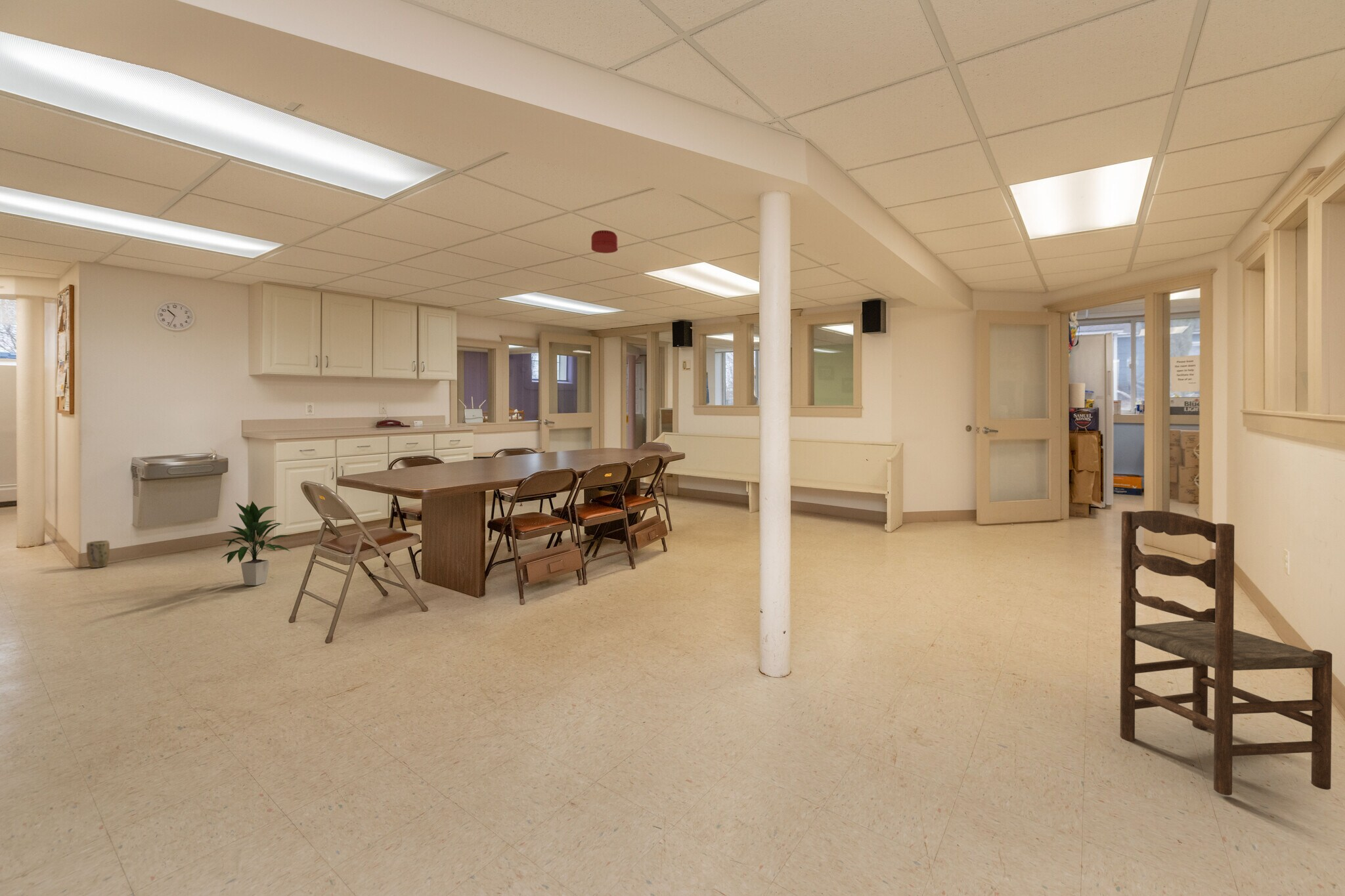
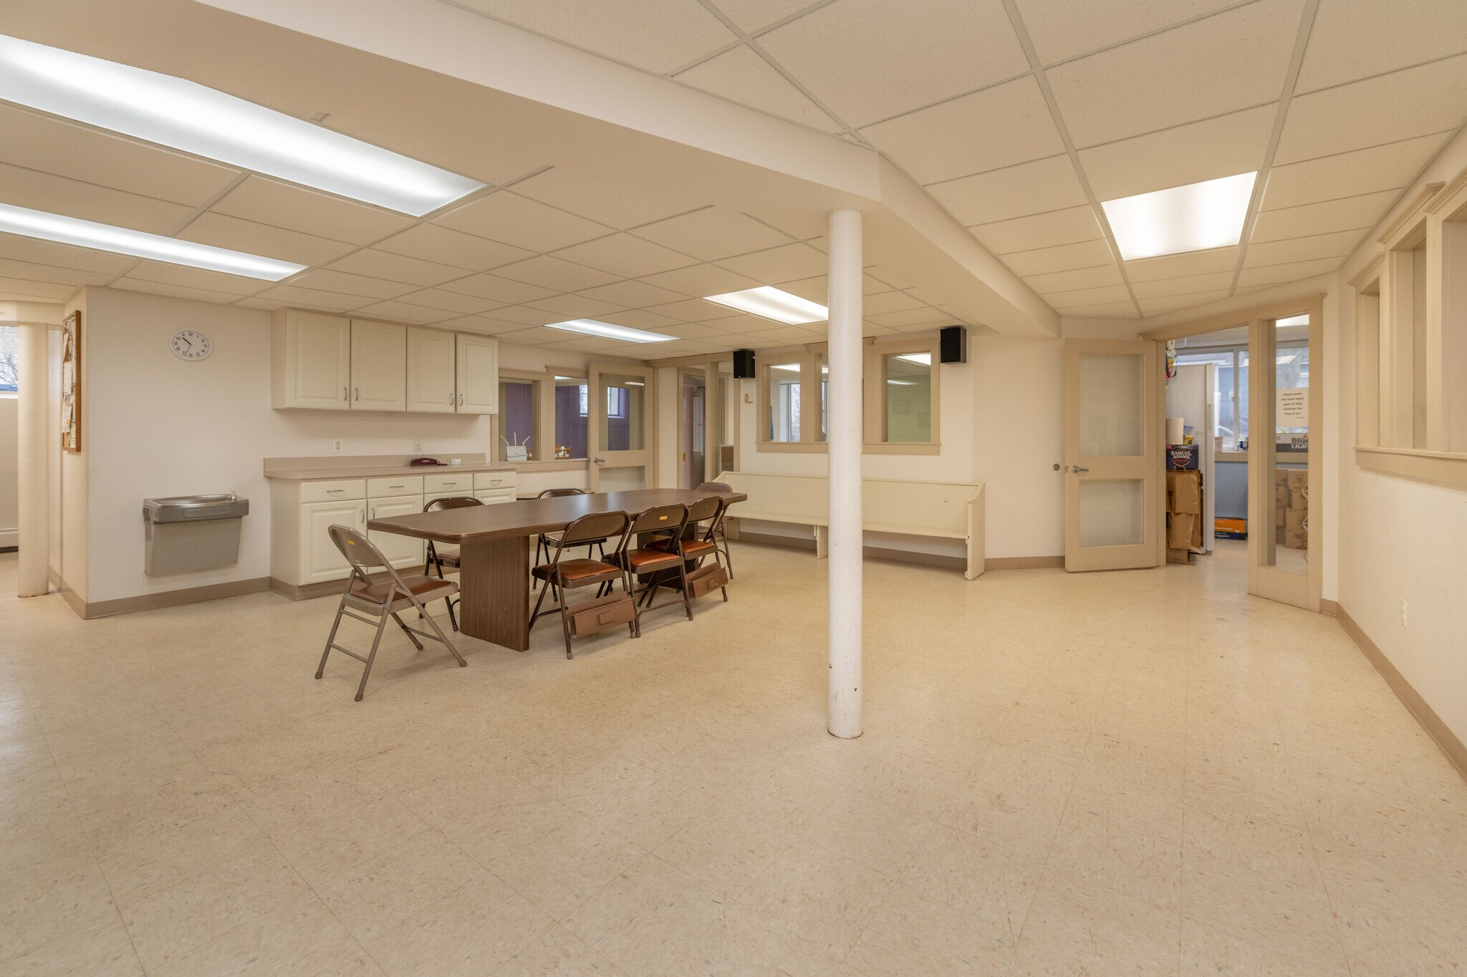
- indoor plant (254, 542)
- dining chair (1212, 635)
- plant pot (98, 554)
- smoke detector (604, 241)
